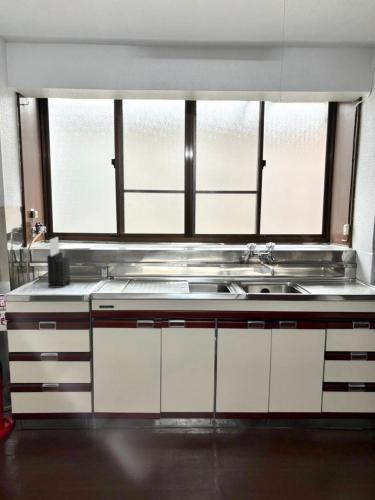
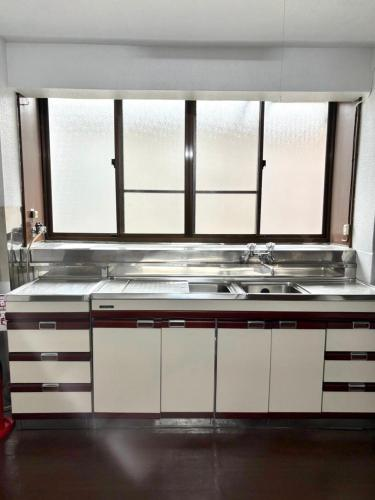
- knife block (60, 261)
